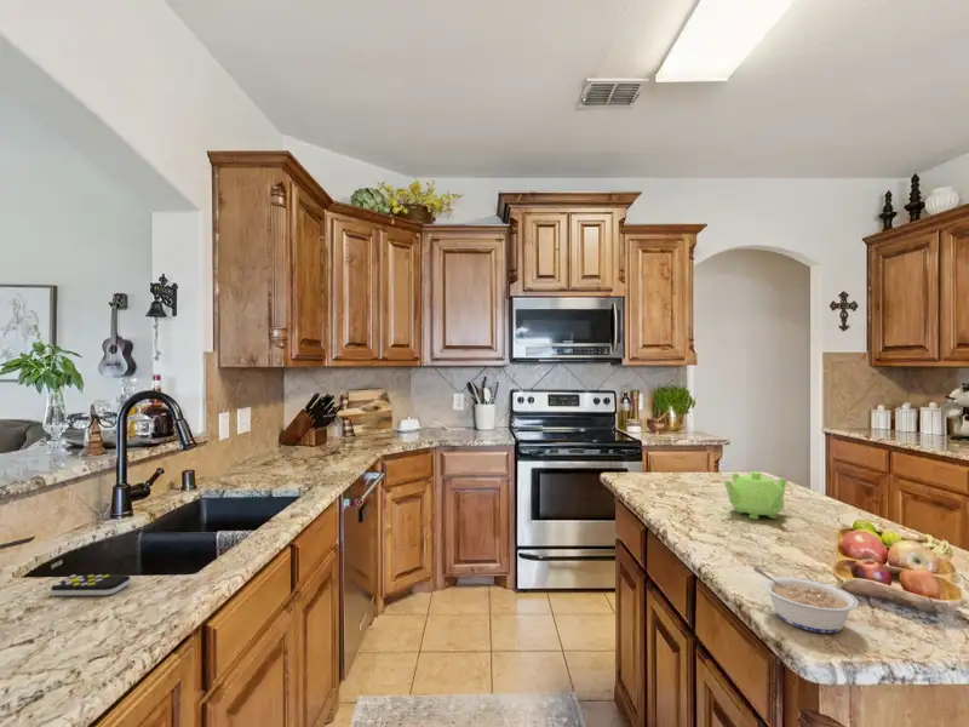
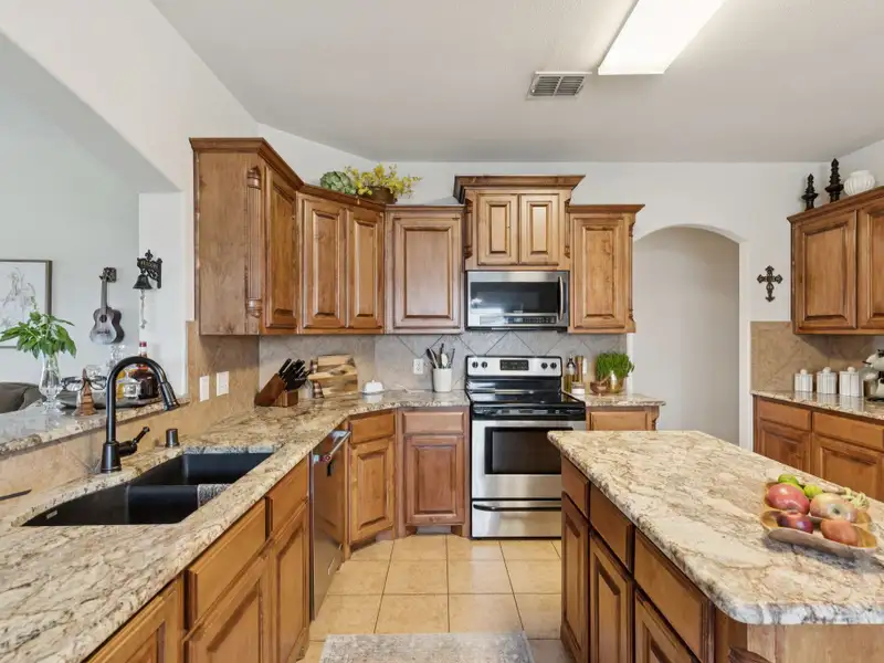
- remote control (91, 584)
- legume (804, 602)
- teapot (756, 493)
